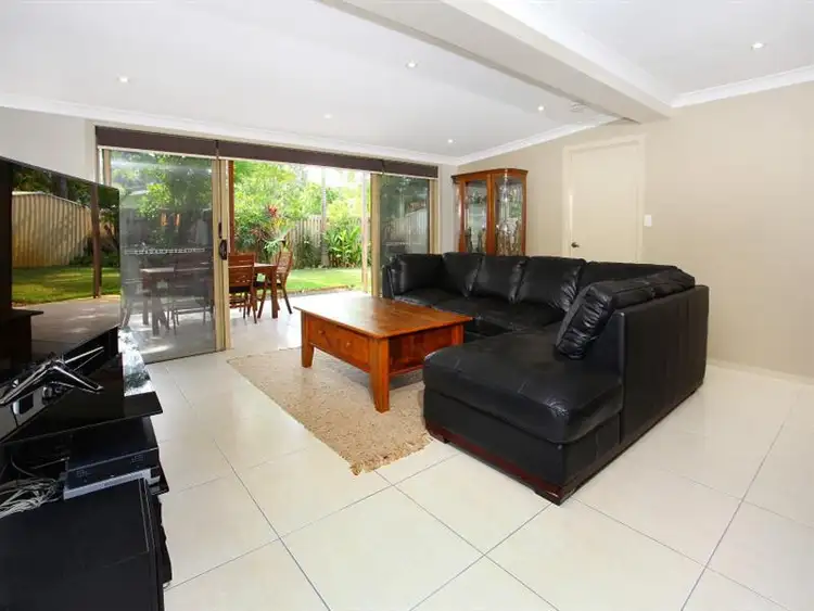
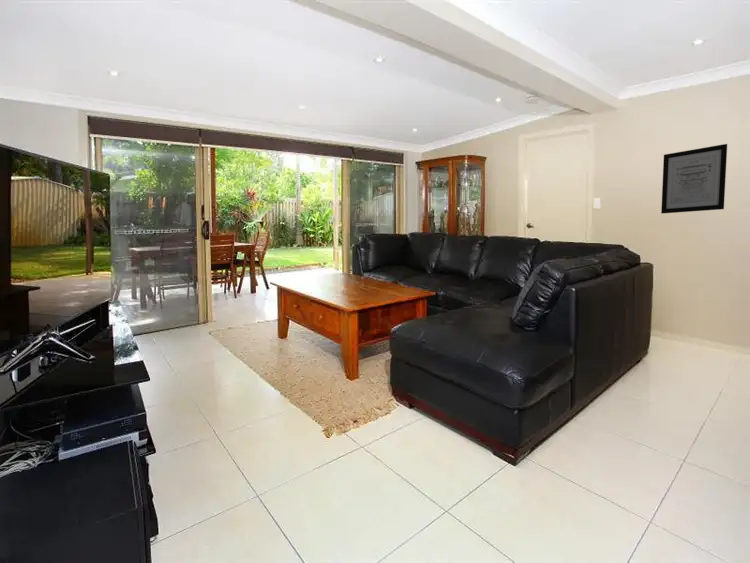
+ wall art (692, 180)
